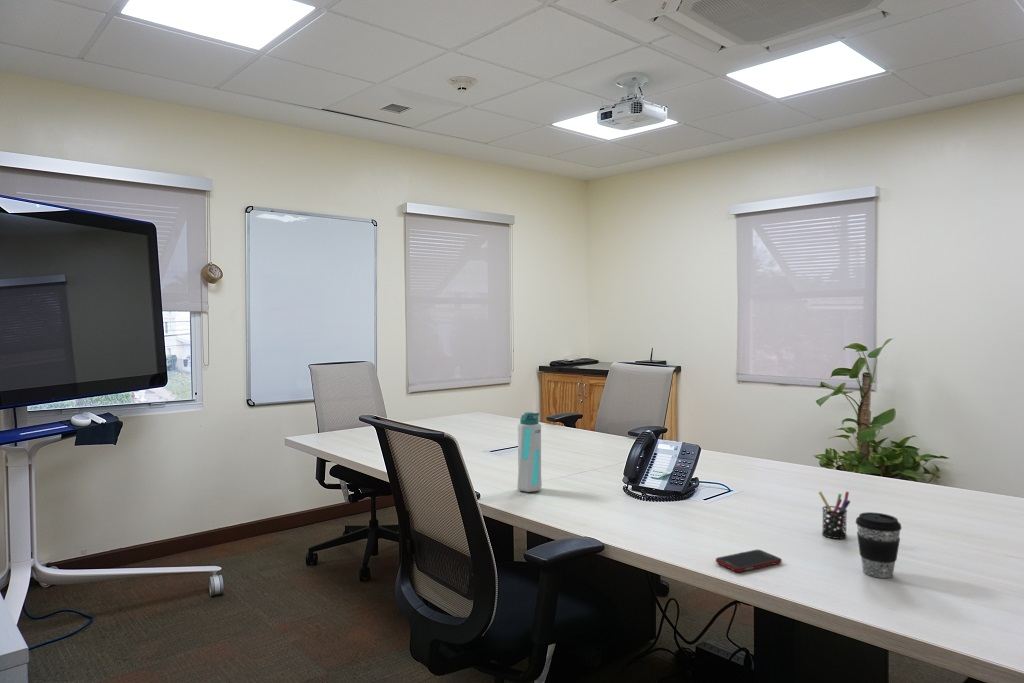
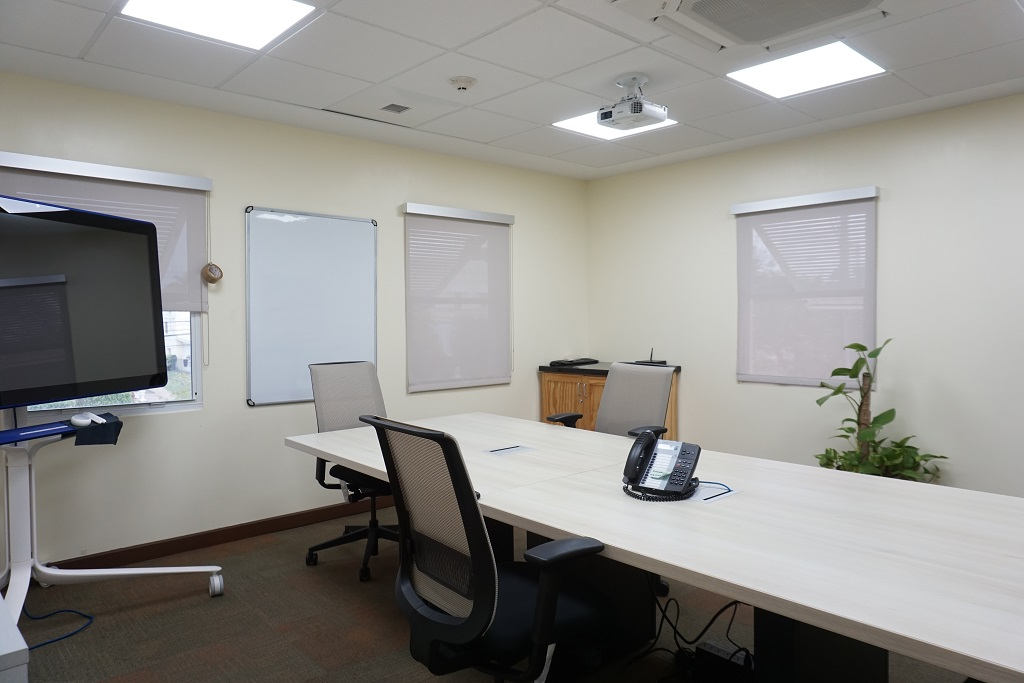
- cell phone (748, 560)
- water bottle (530, 450)
- coffee cup (877, 545)
- pen holder (836, 512)
